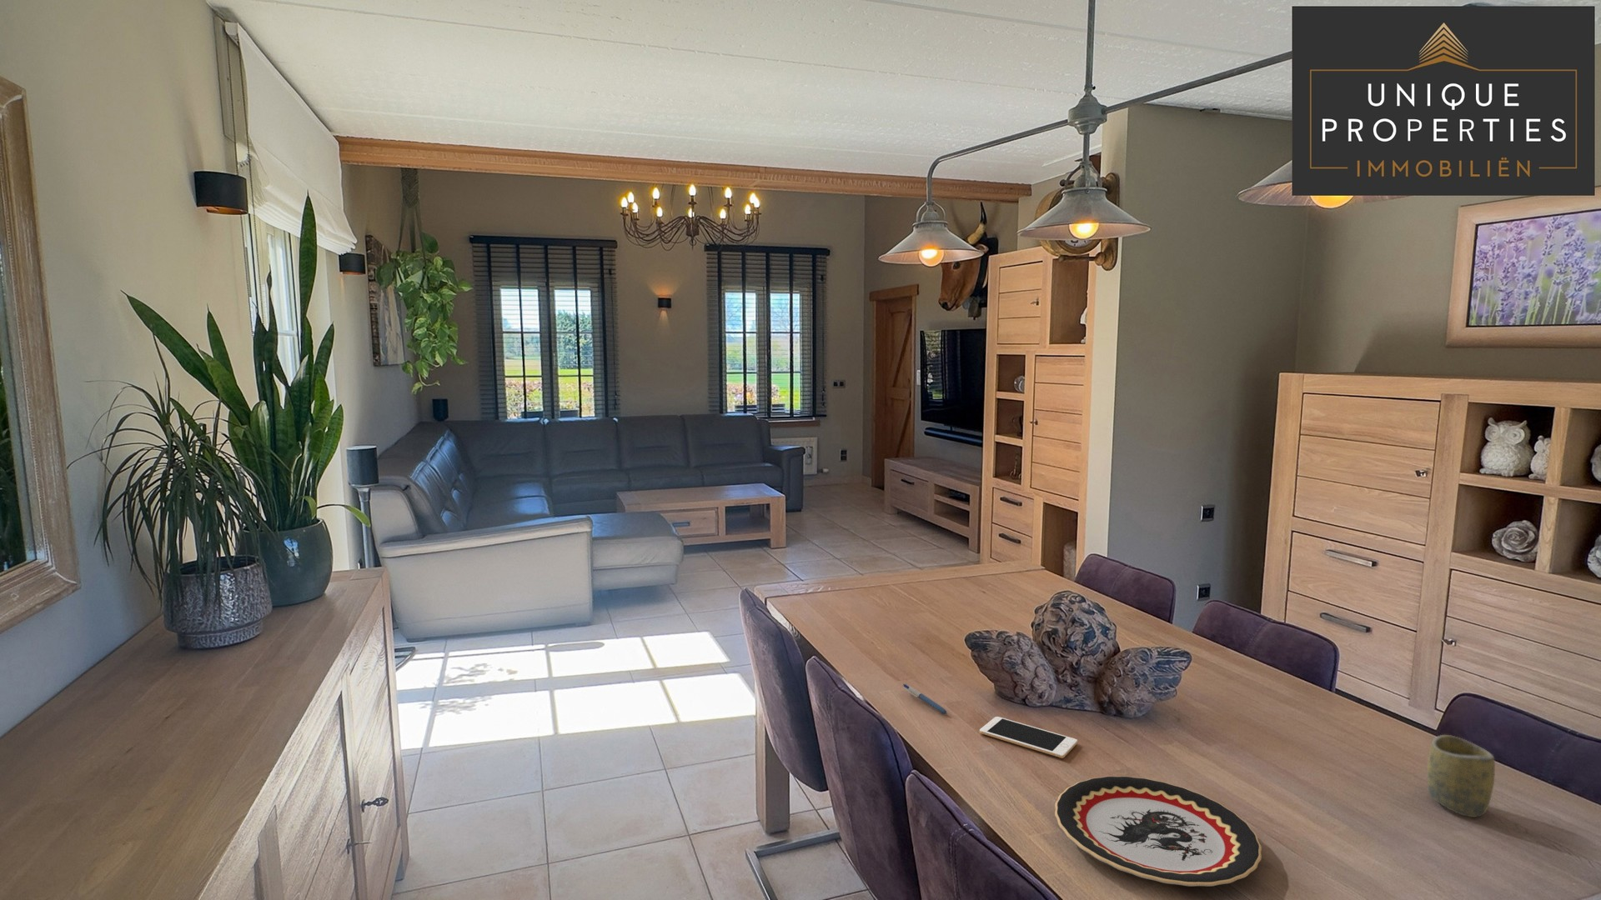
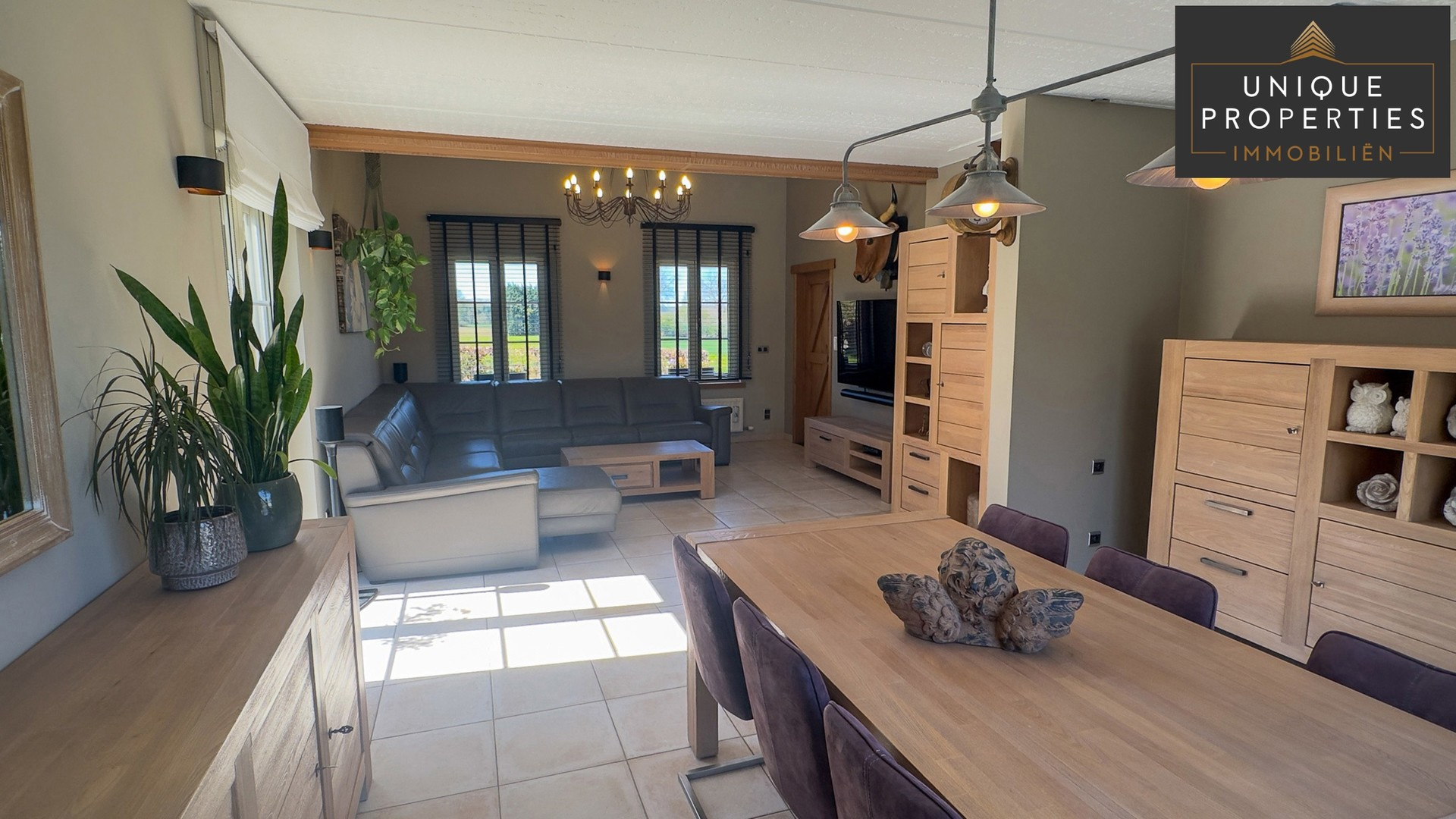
- cell phone (1027, 736)
- plate (1153, 831)
- pen (923, 698)
- cup (1459, 775)
